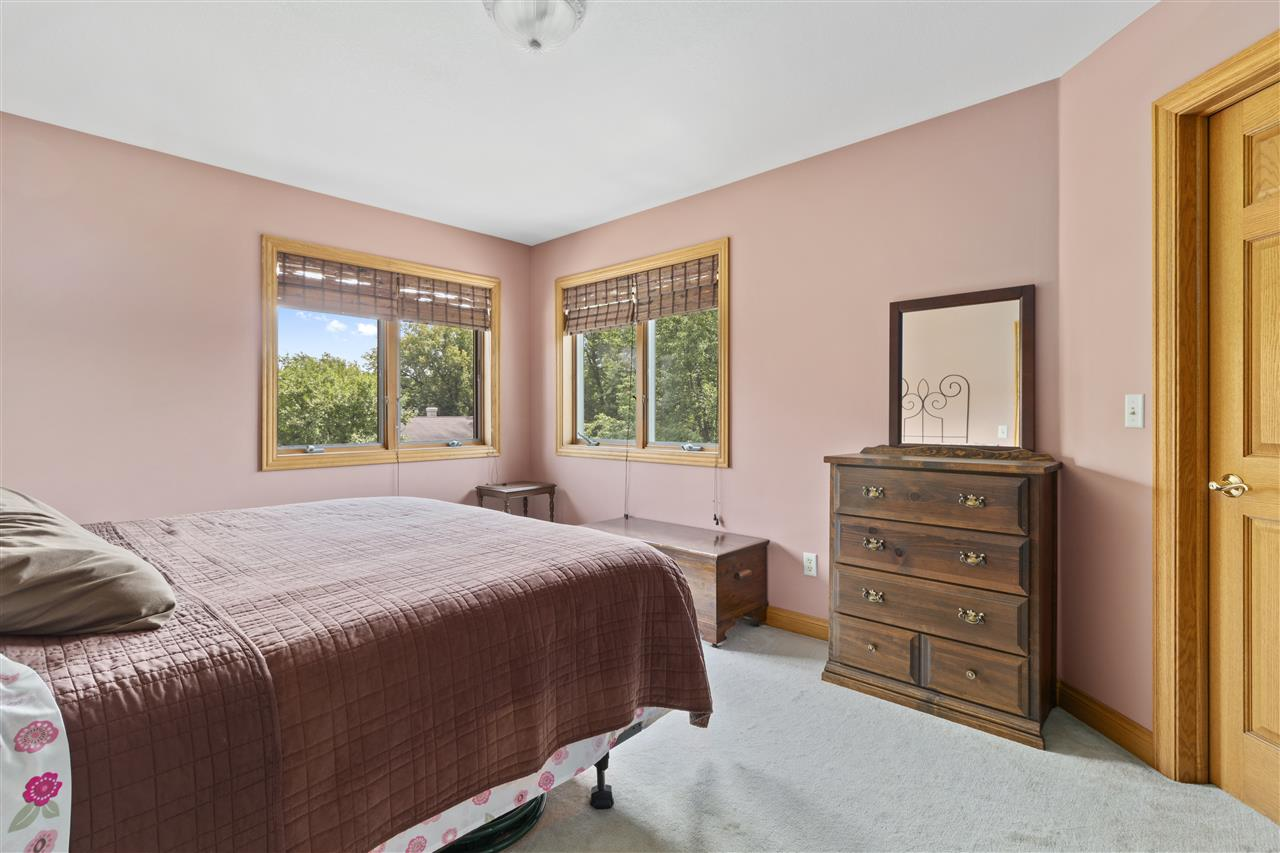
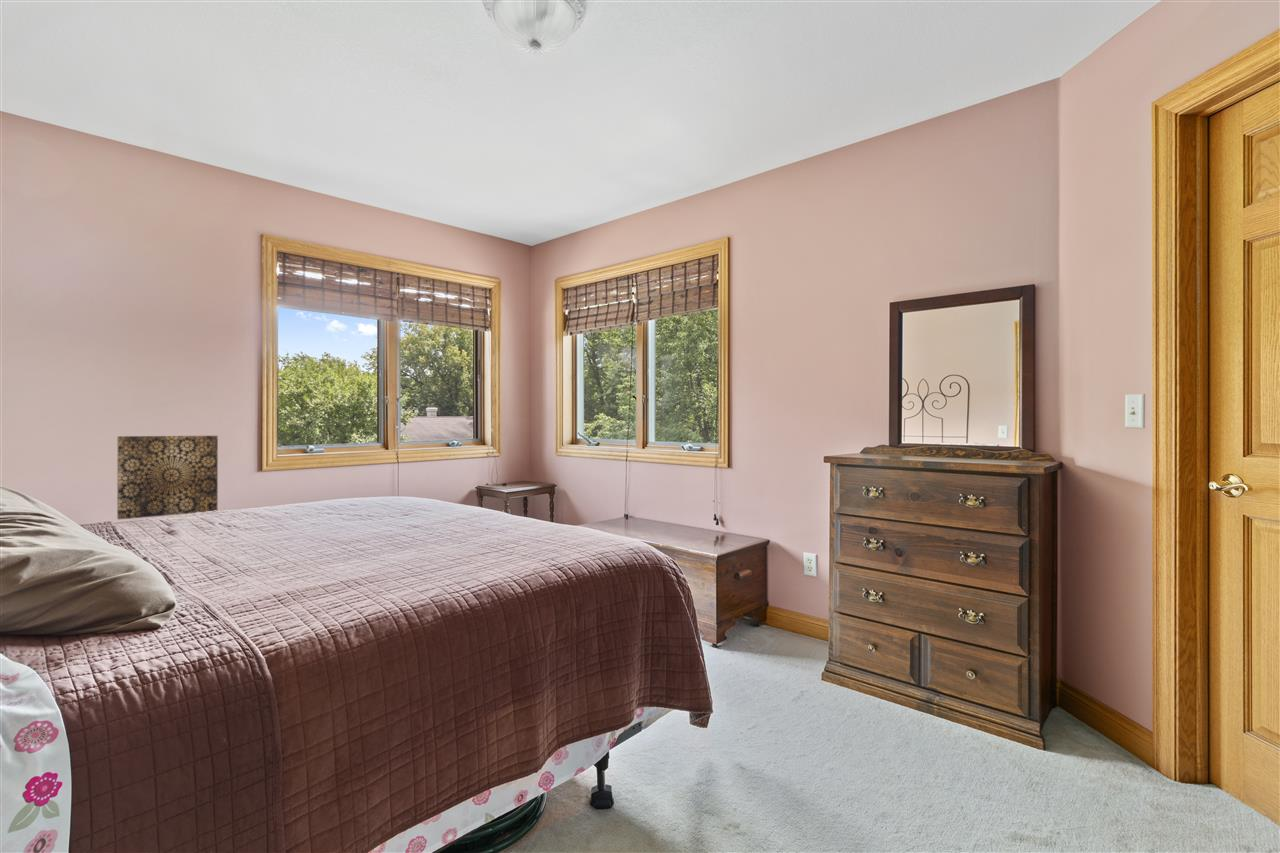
+ wall art (169, 475)
